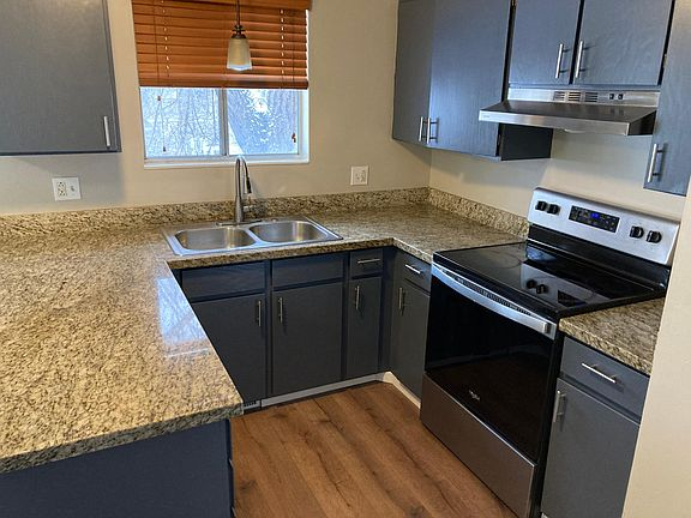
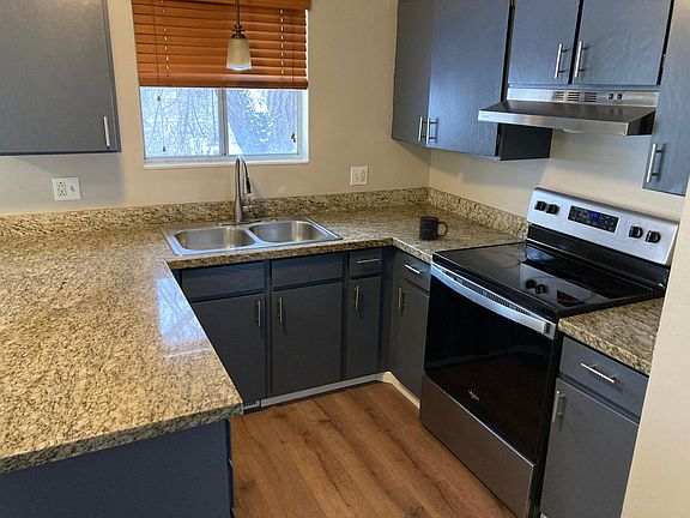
+ mug (434, 228)
